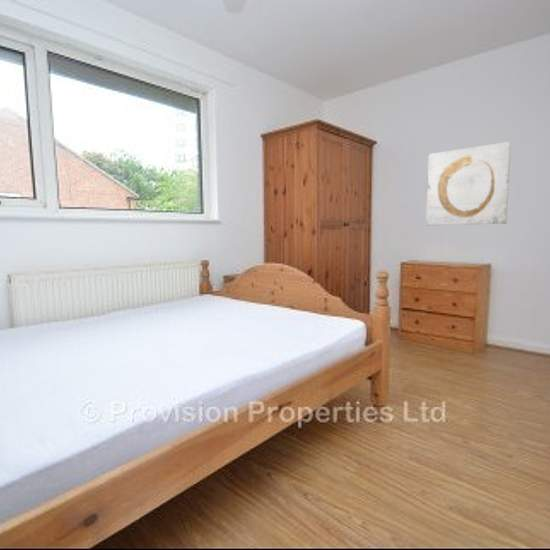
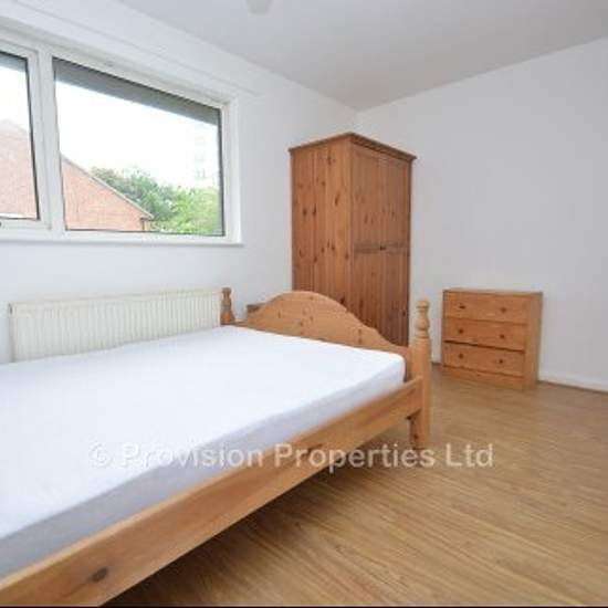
- wall art (465, 186)
